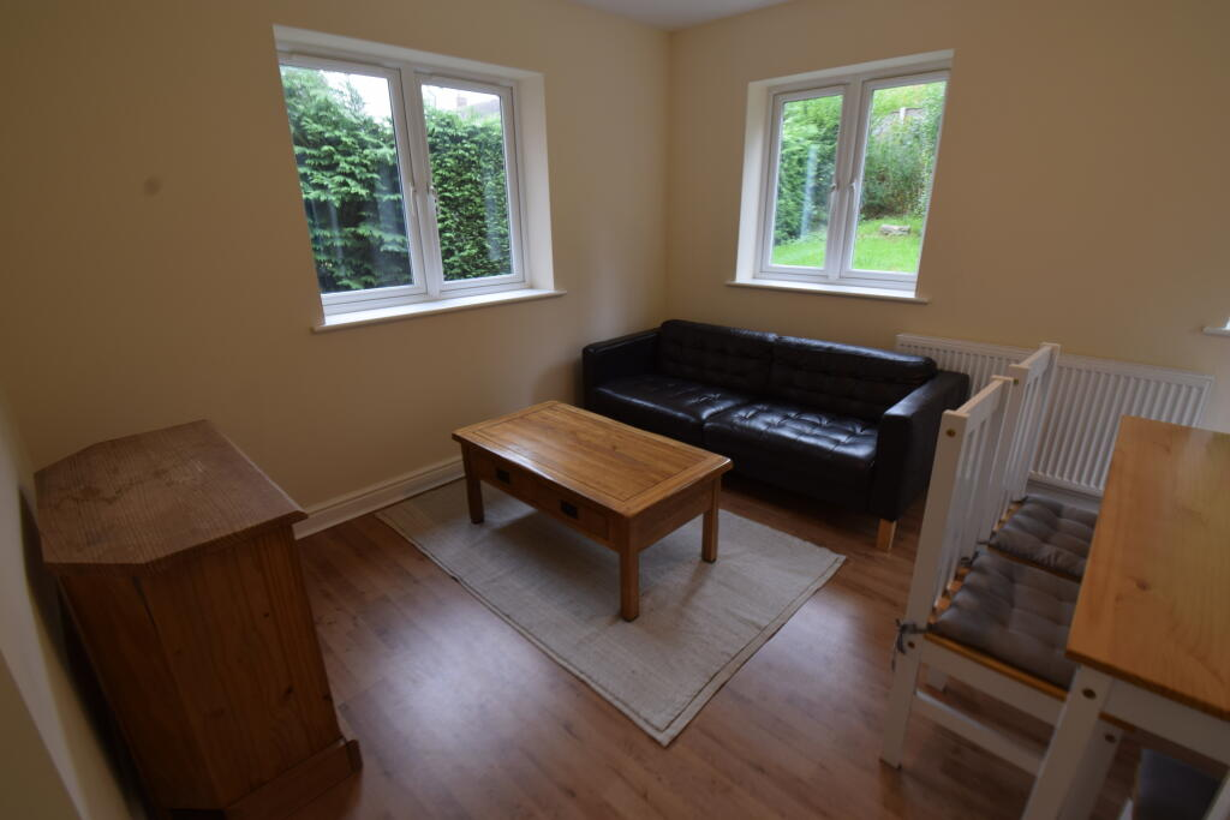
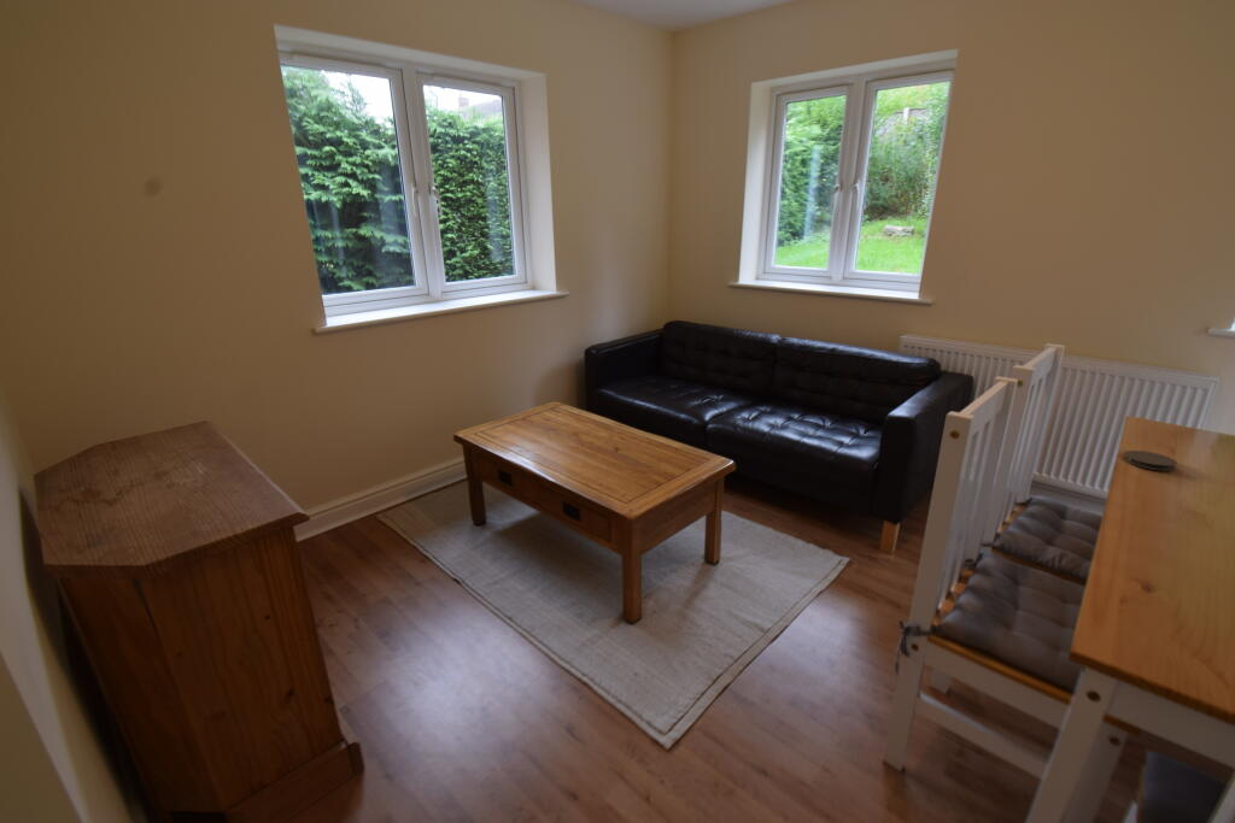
+ coaster (1149, 459)
